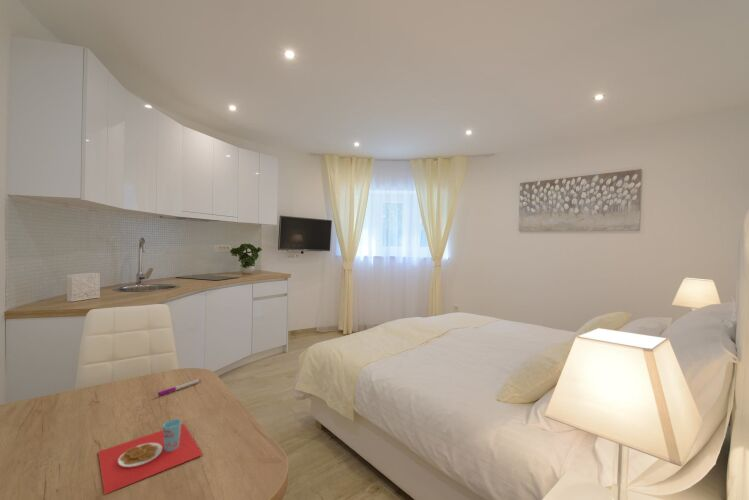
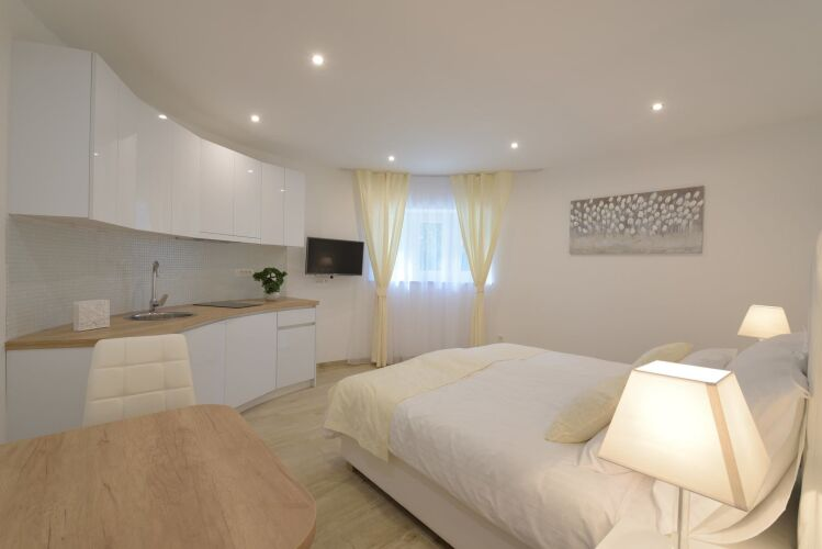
- pen (180, 386)
- placemat (150, 440)
